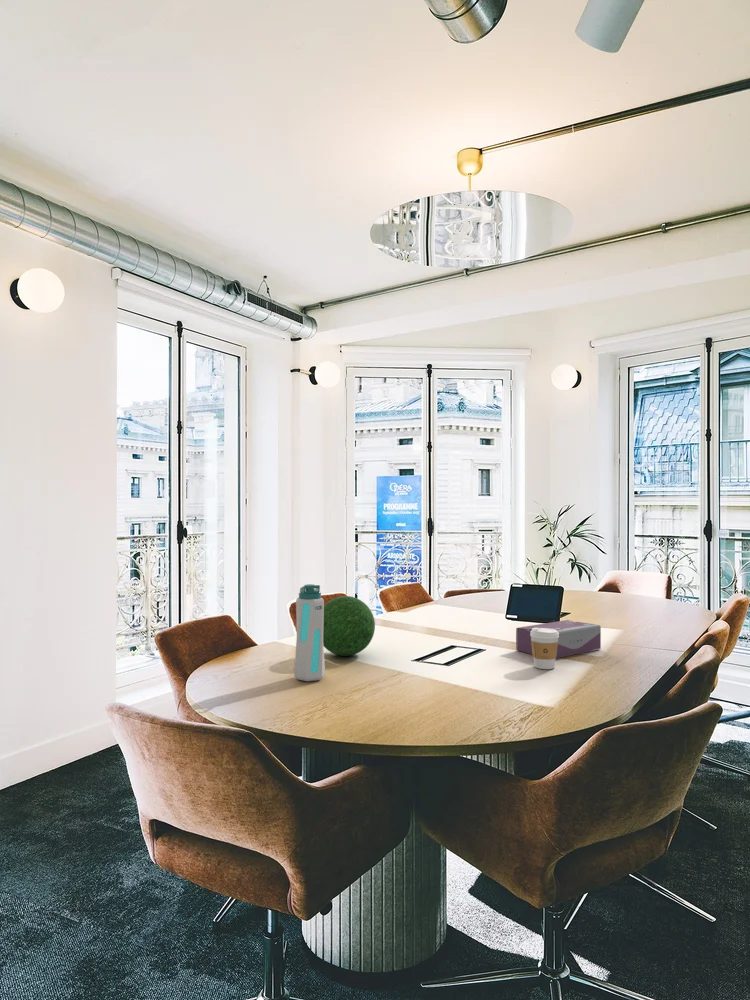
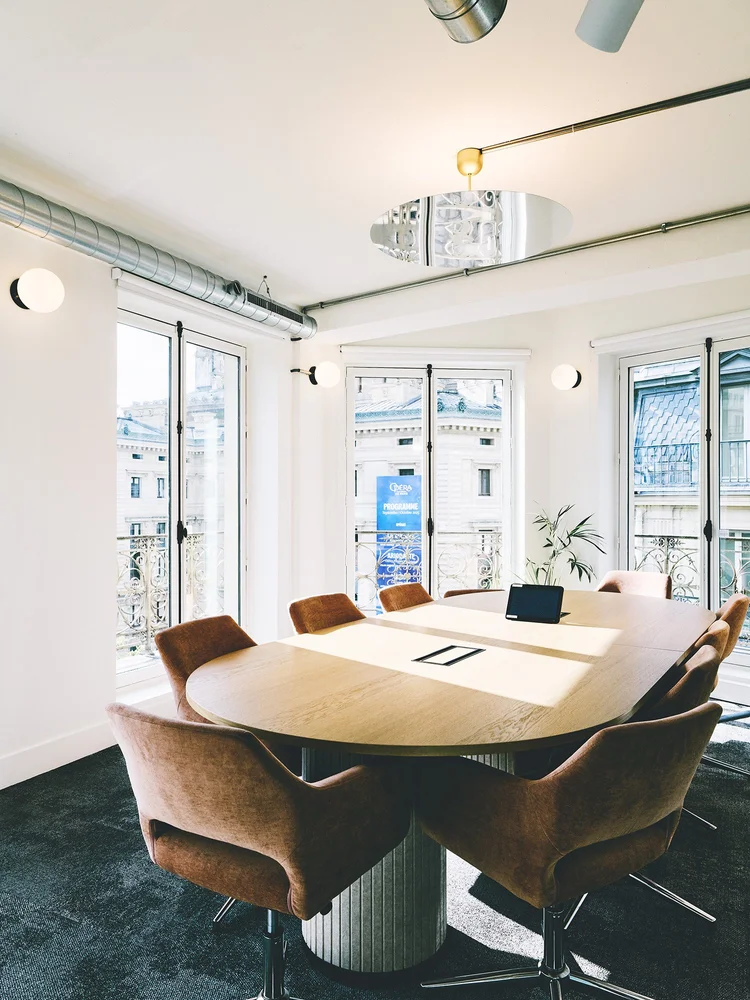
- tissue box (558, 637)
- water bottle (310, 631)
- coffee cup (544, 647)
- decorative ball (345, 625)
